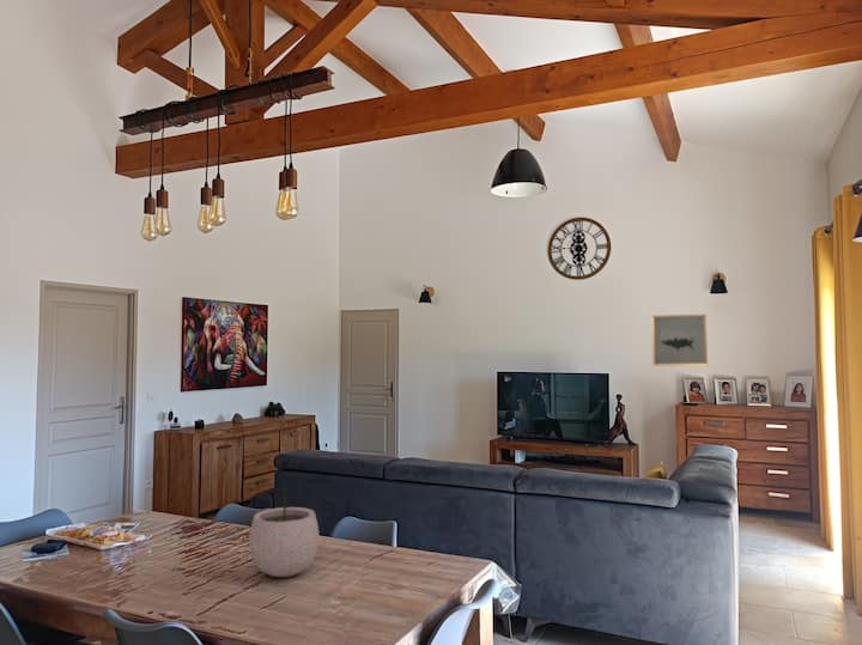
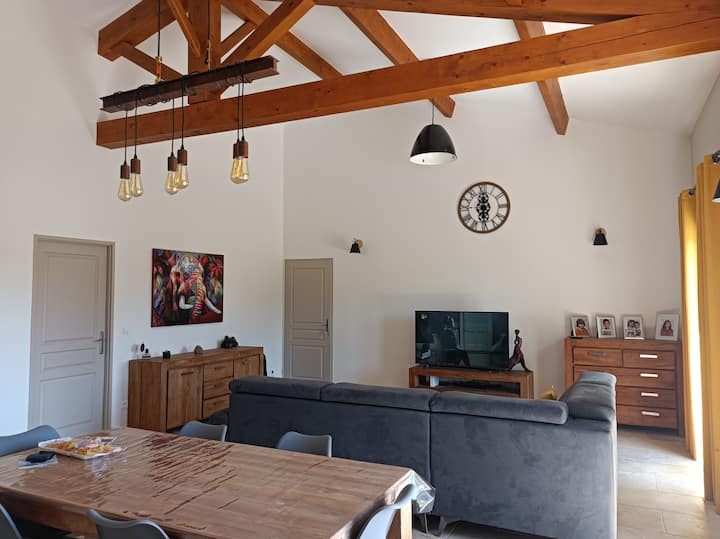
- wall art (679, 340)
- plant pot (284, 530)
